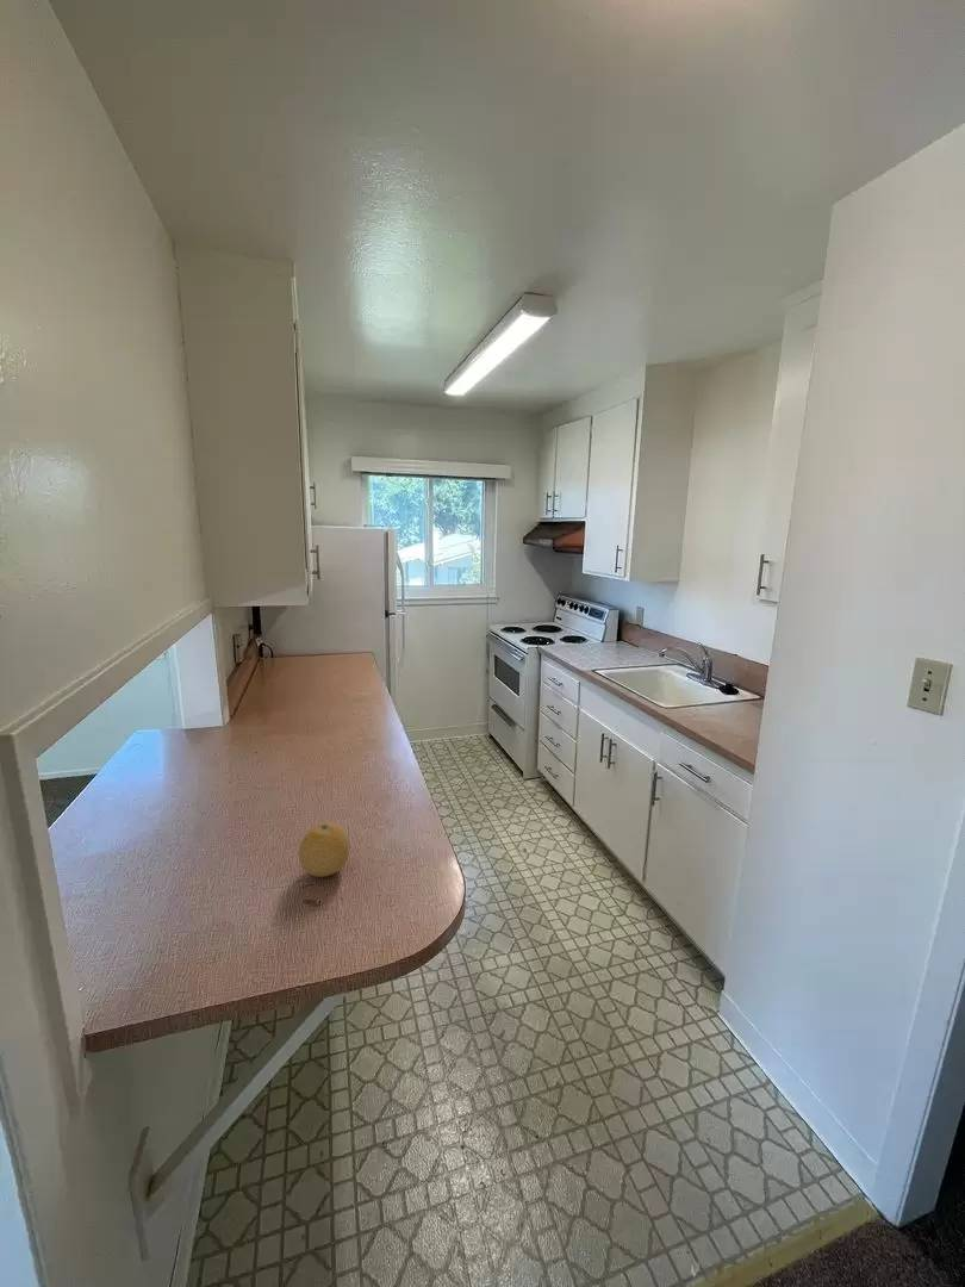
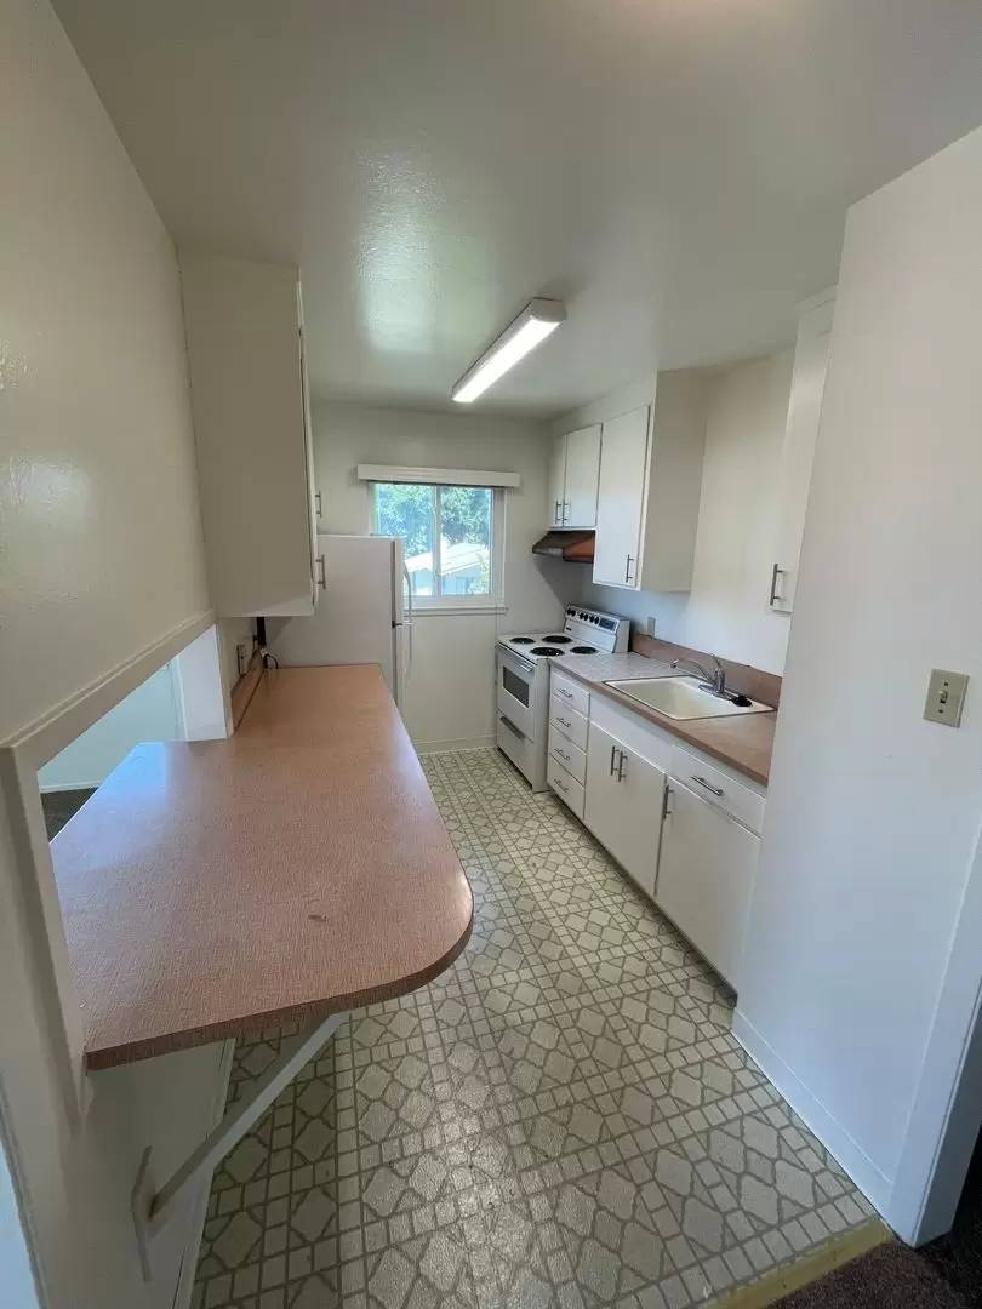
- fruit (324, 848)
